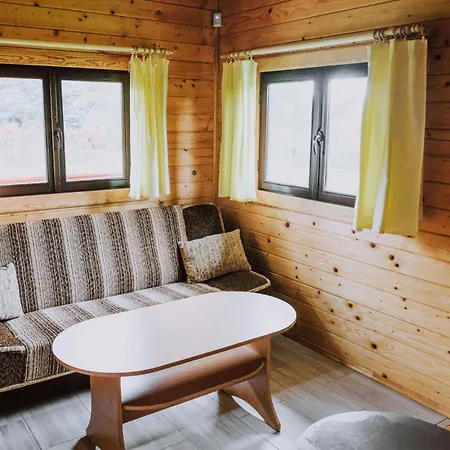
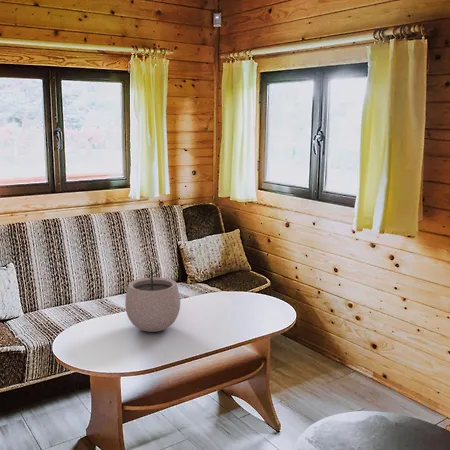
+ plant pot (152, 296)
